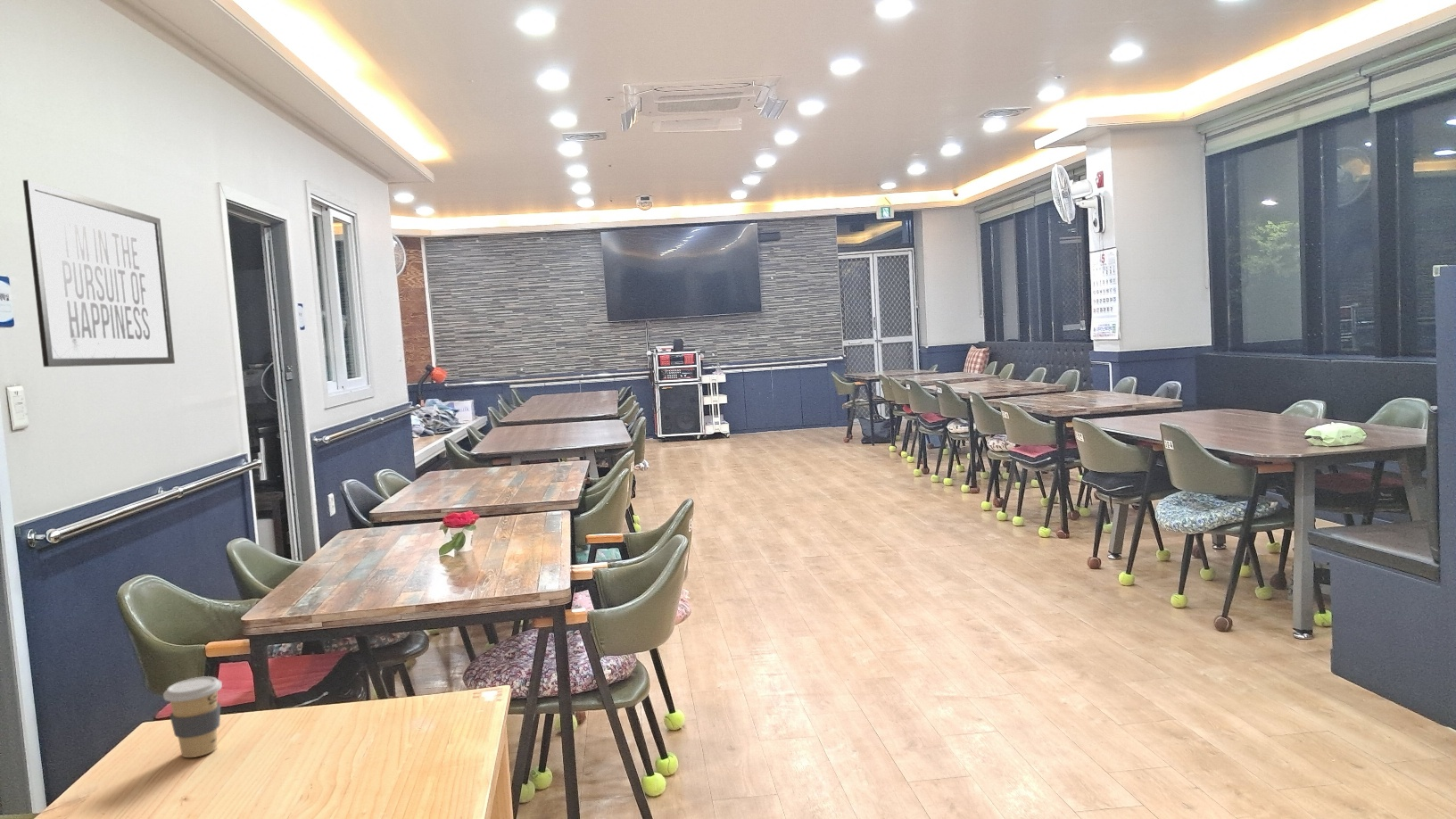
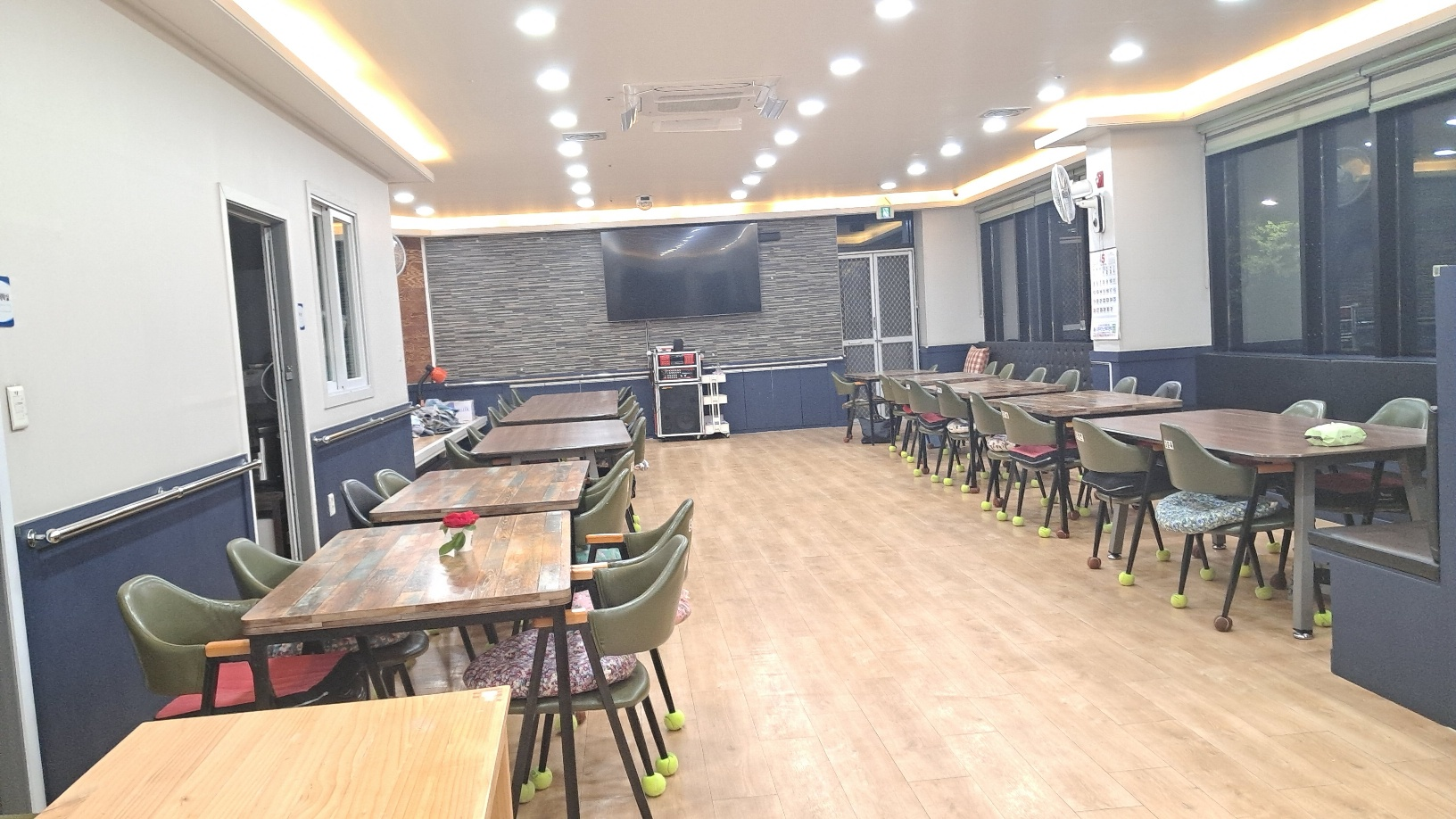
- coffee cup (195, 717)
- mirror (108, 284)
